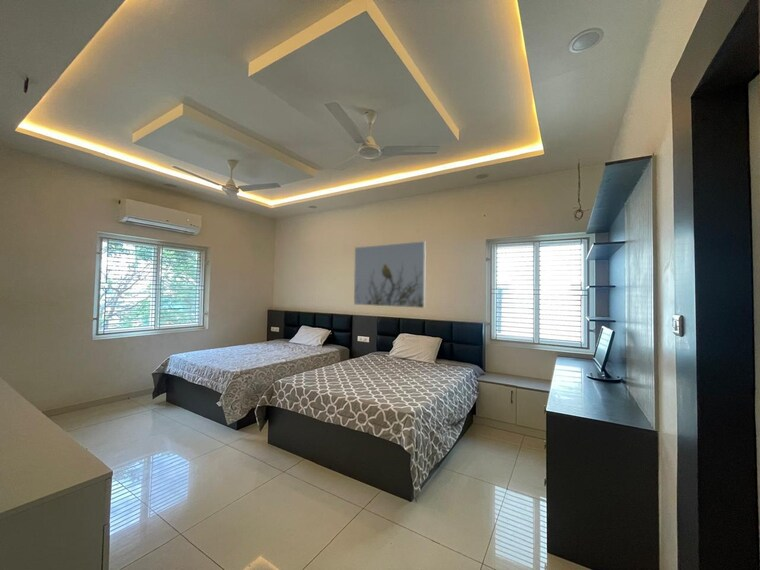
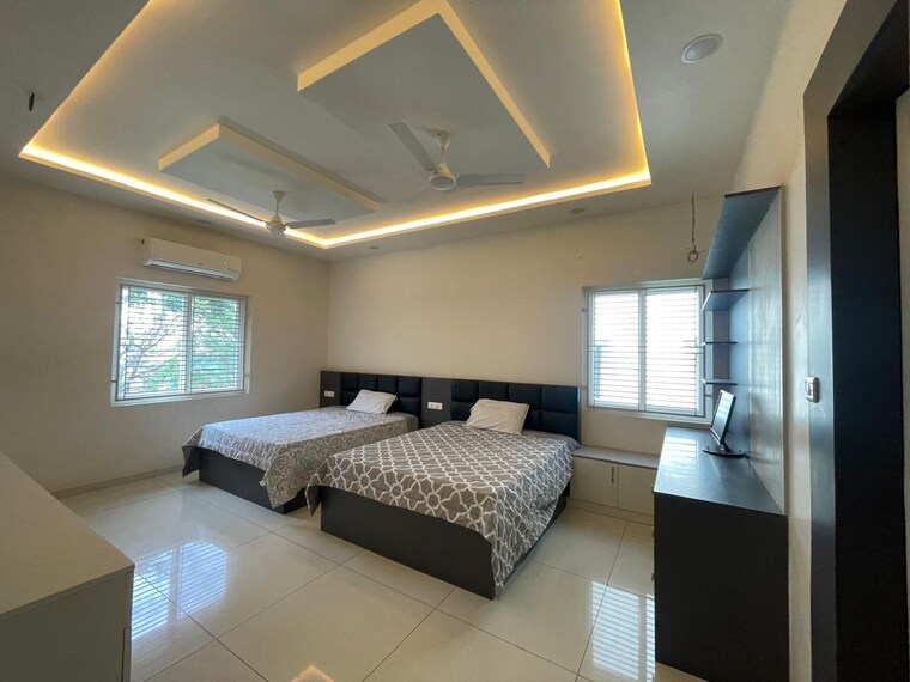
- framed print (387, 275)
